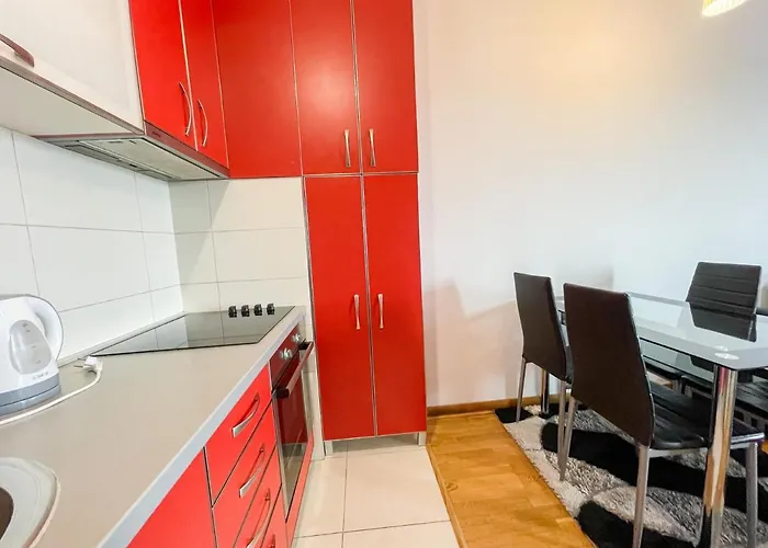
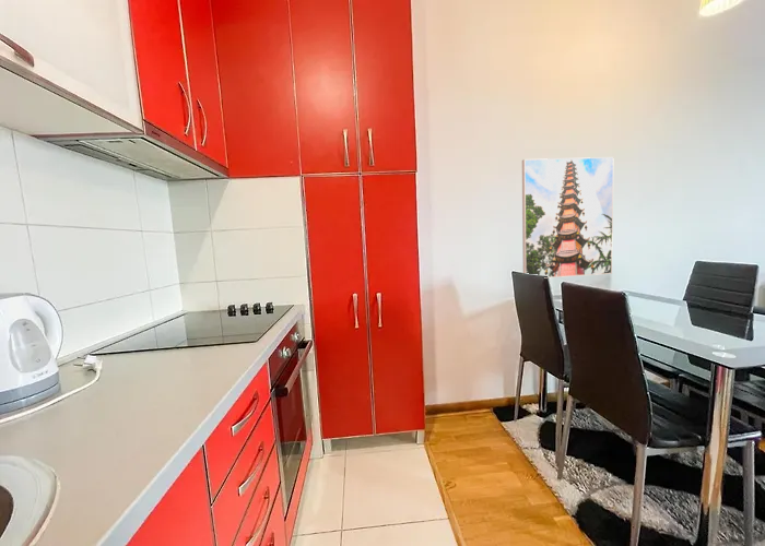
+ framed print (567, 217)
